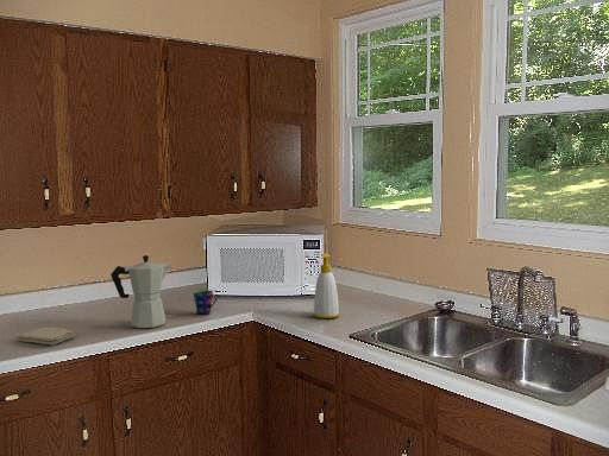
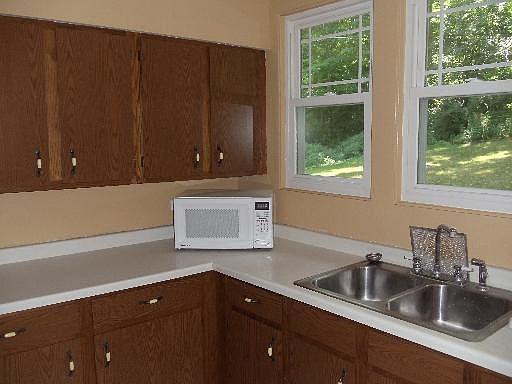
- washcloth (46, 335)
- moka pot (143, 290)
- cup (206, 303)
- soap bottle (326, 285)
